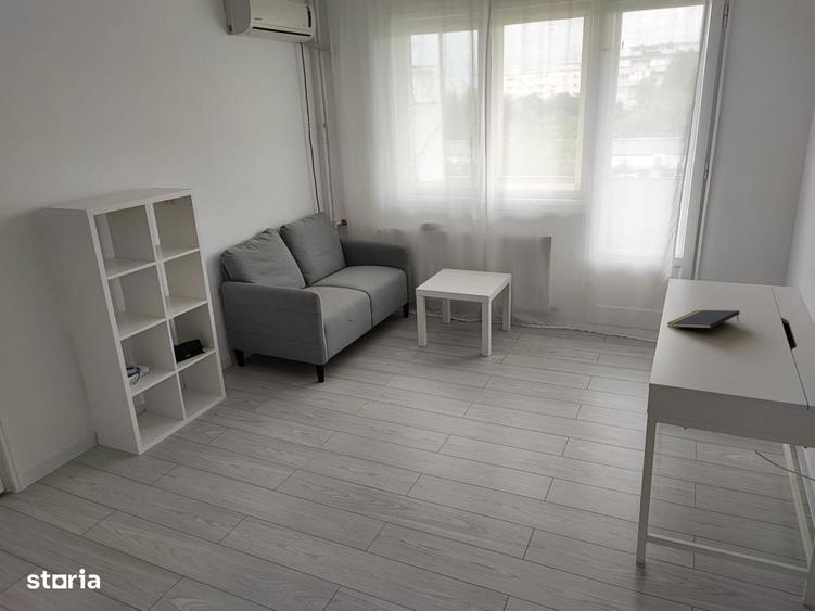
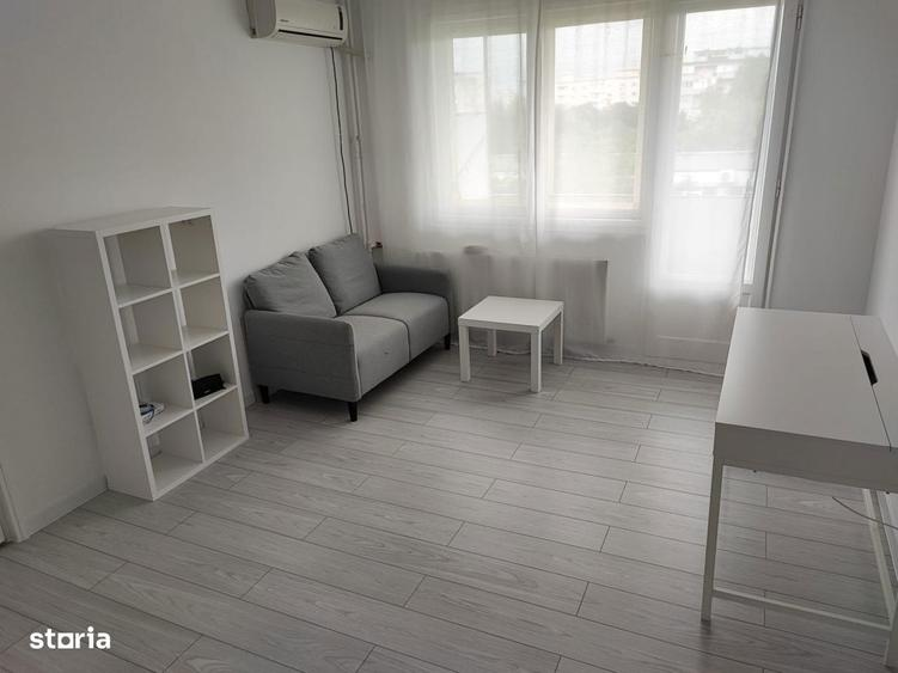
- notepad (703, 318)
